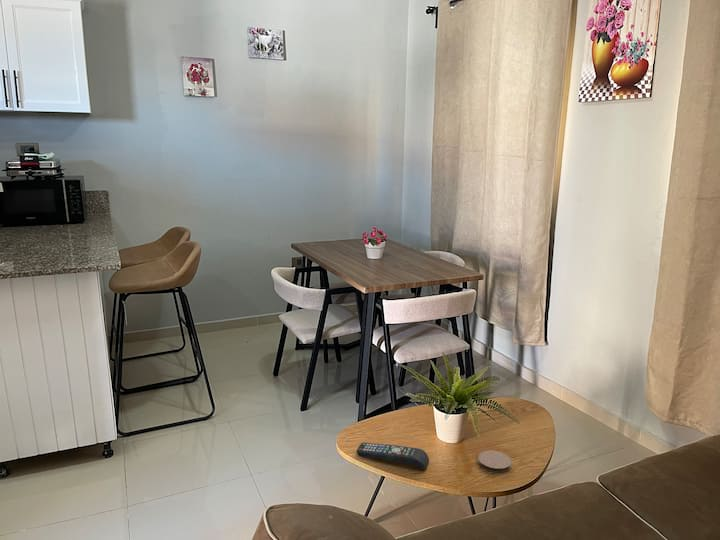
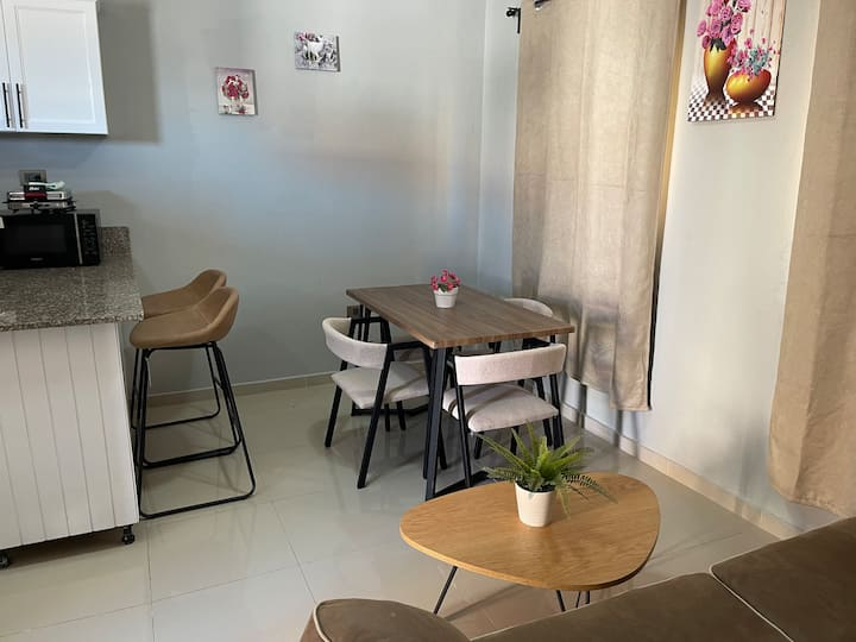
- coaster (494, 461)
- remote control (392, 453)
